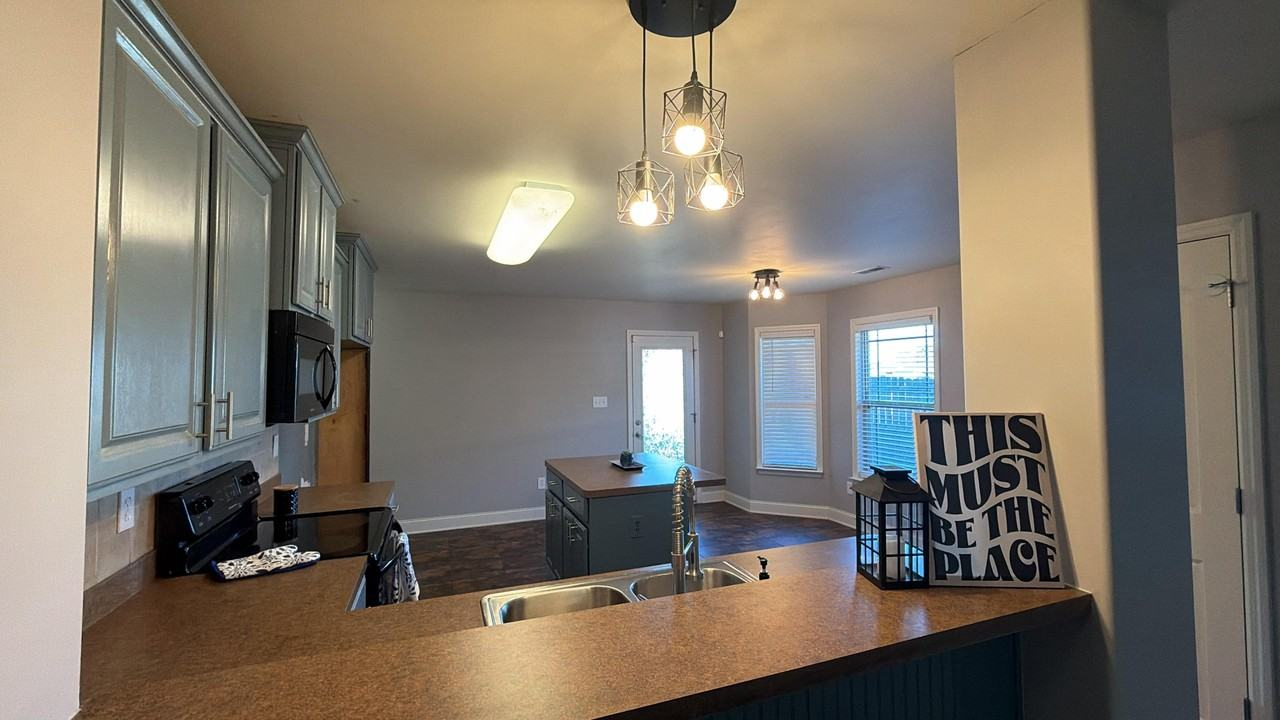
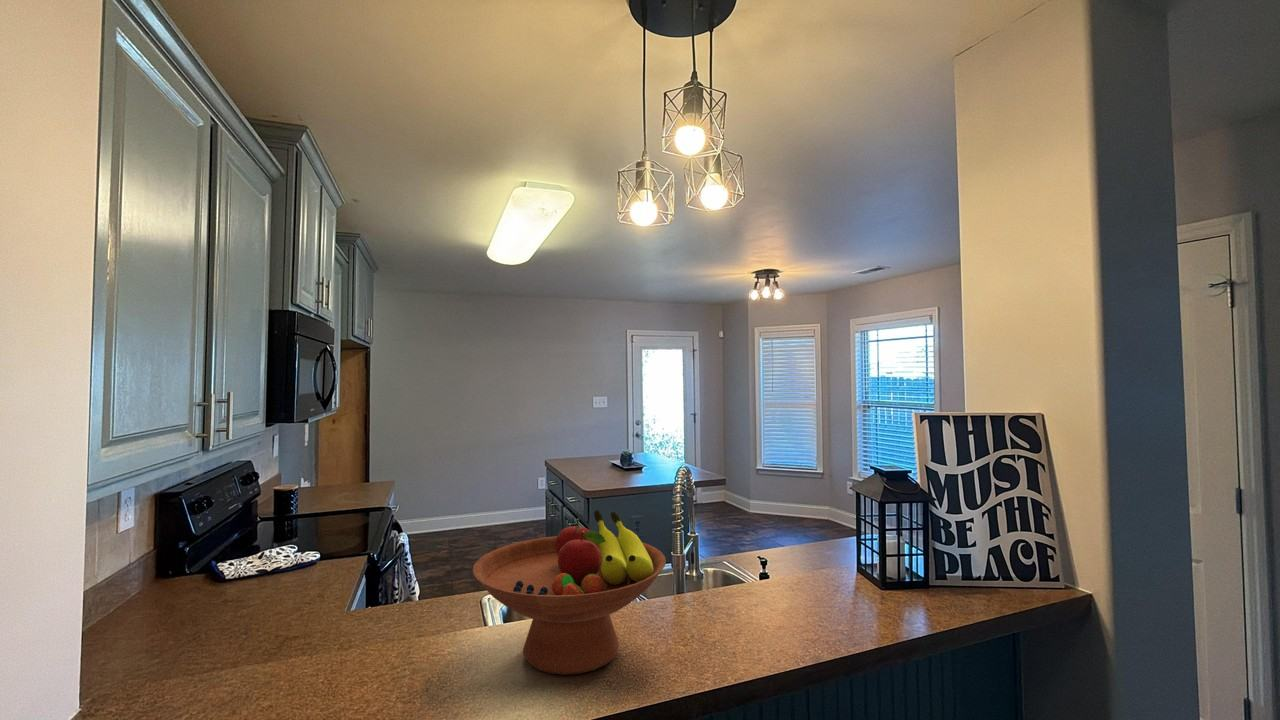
+ fruit bowl (571, 588)
